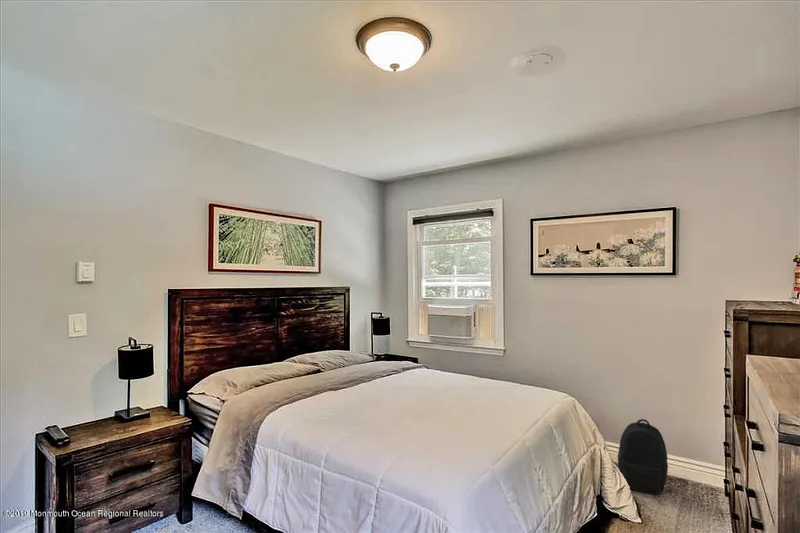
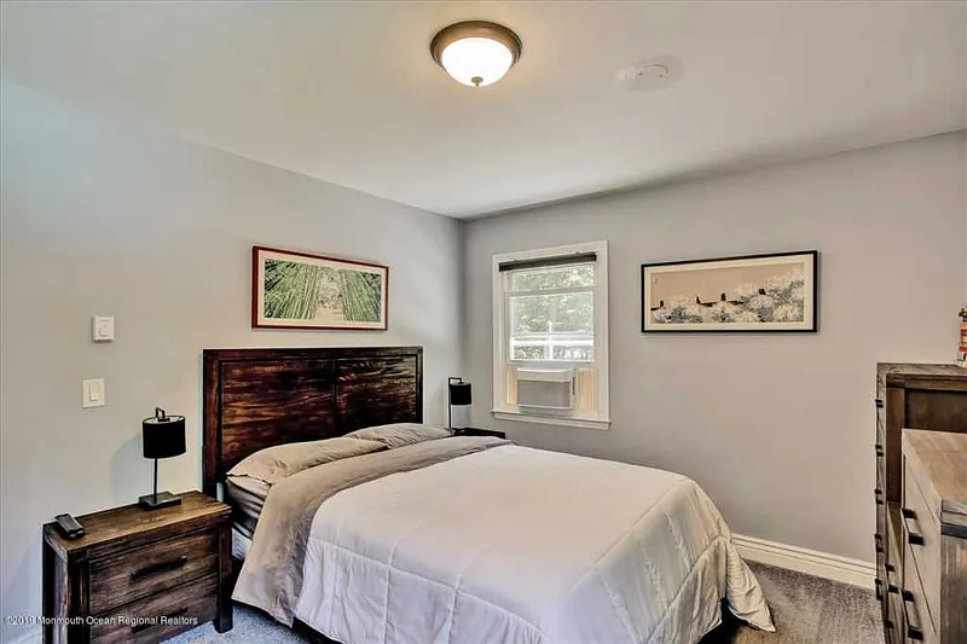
- backpack (642, 453)
